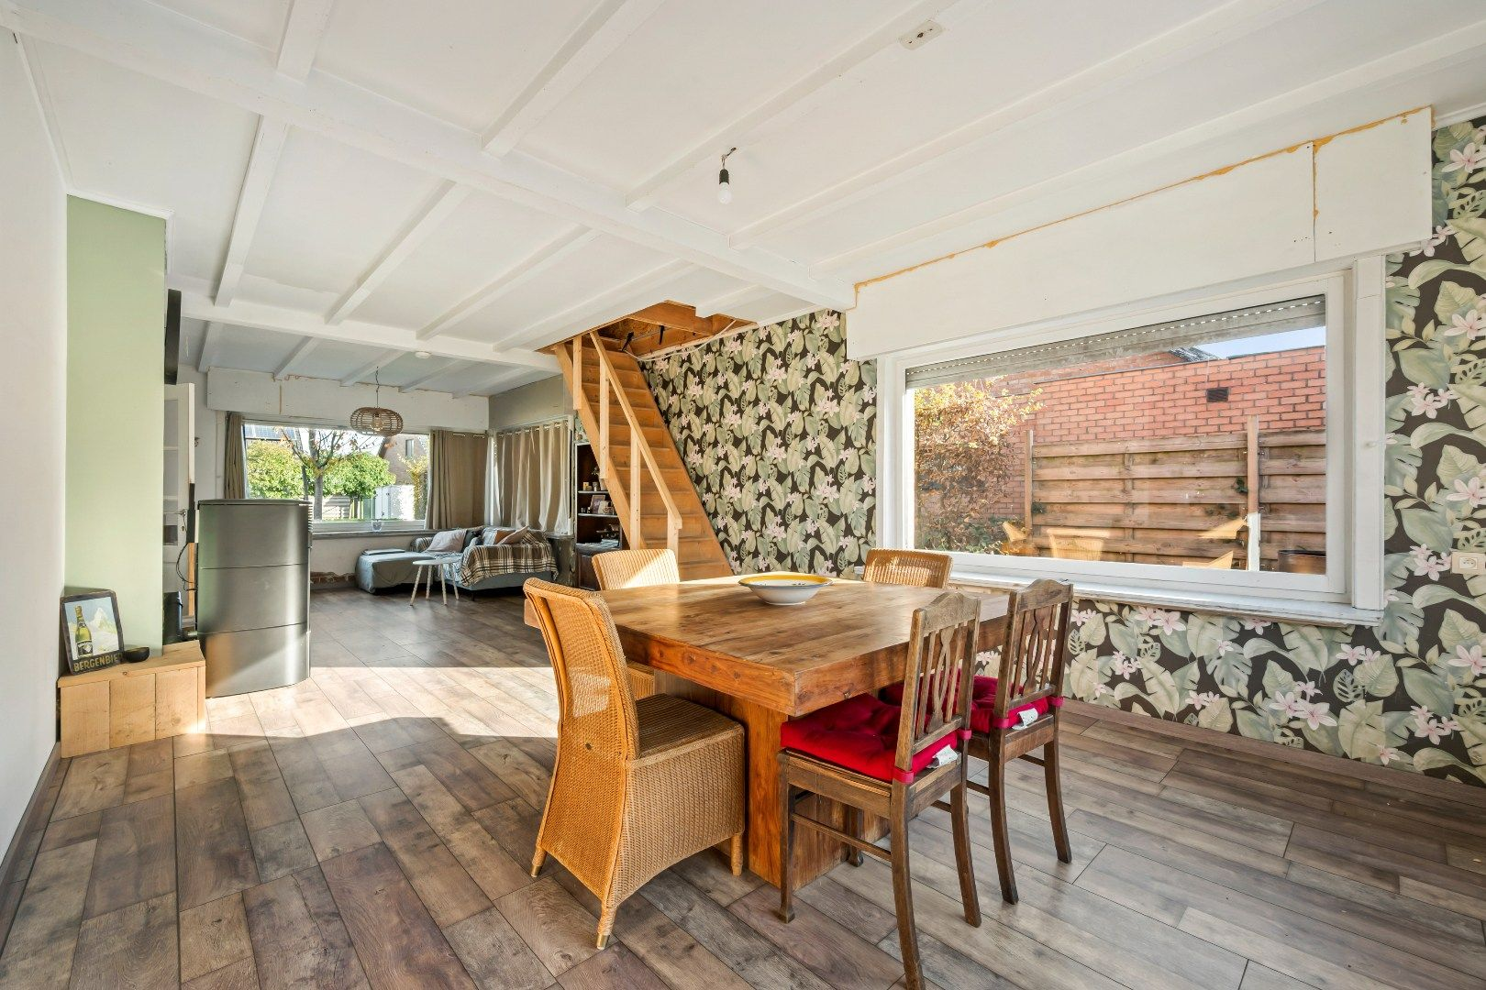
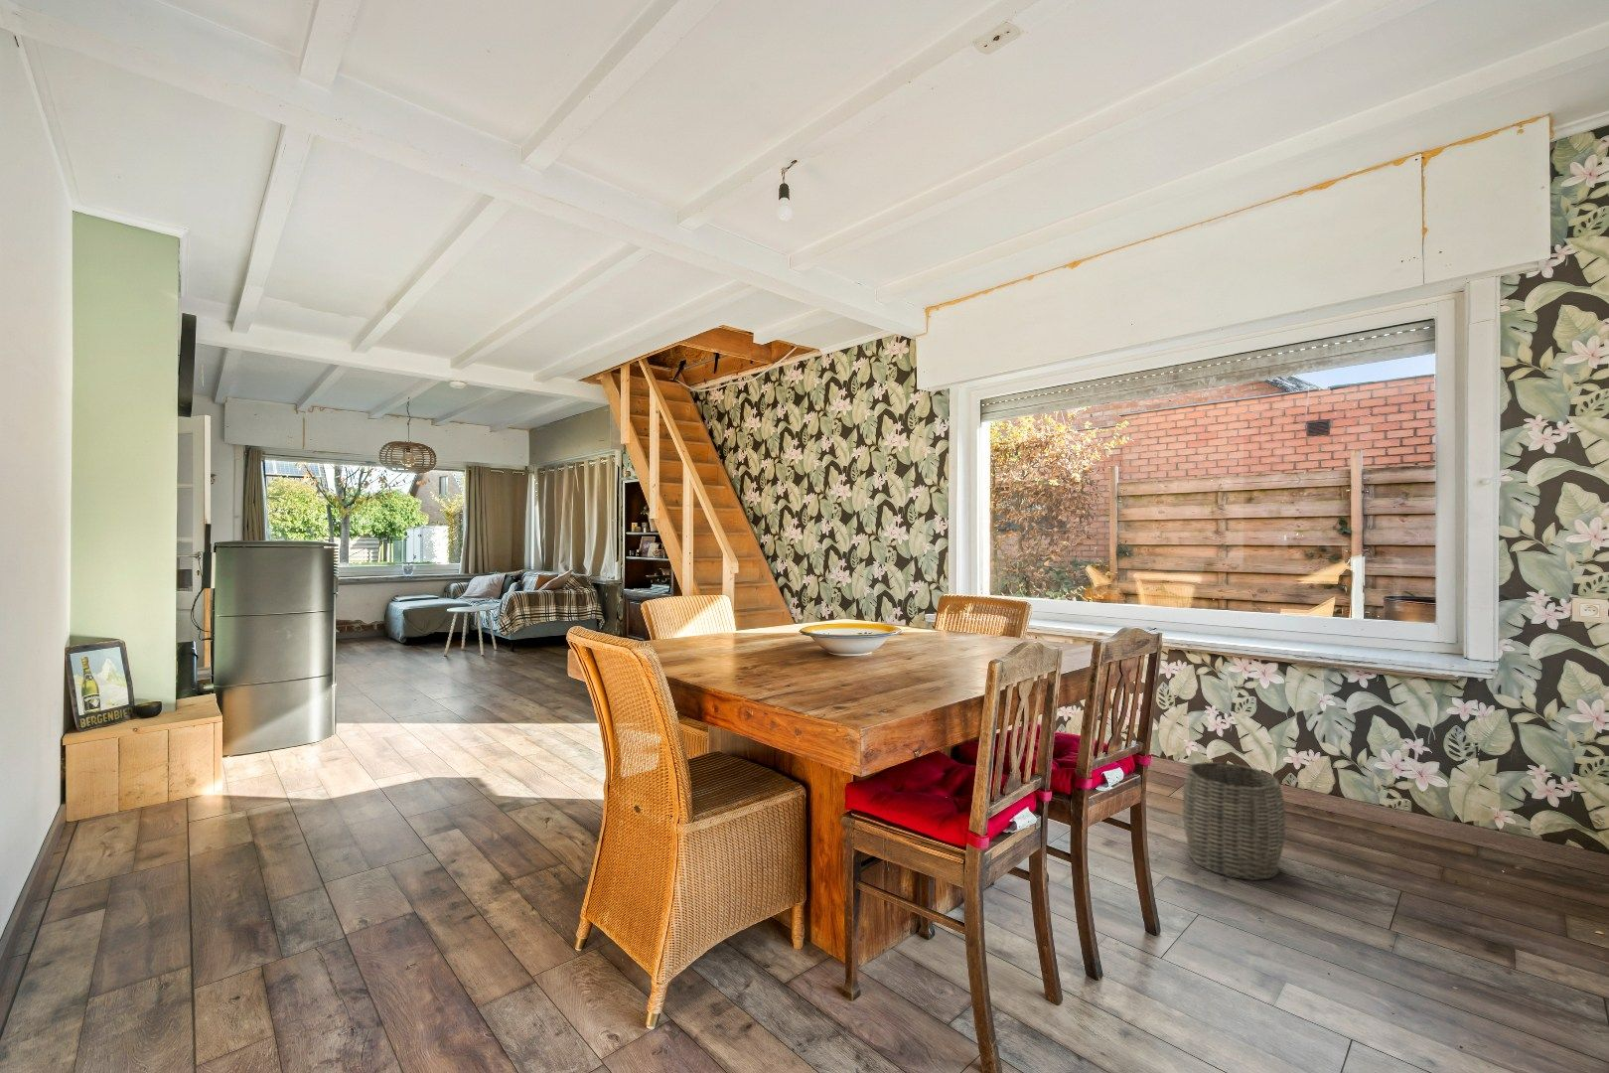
+ woven basket (1232, 818)
